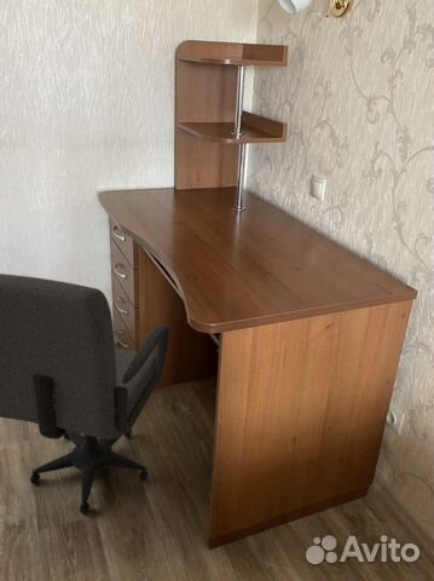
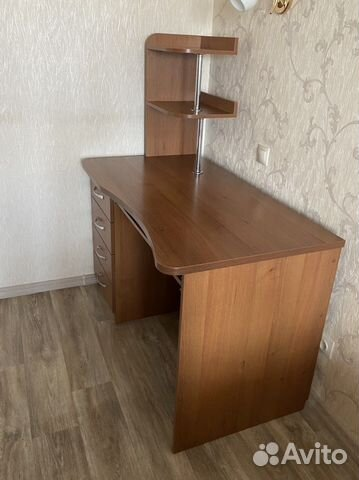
- office chair (83, 374)
